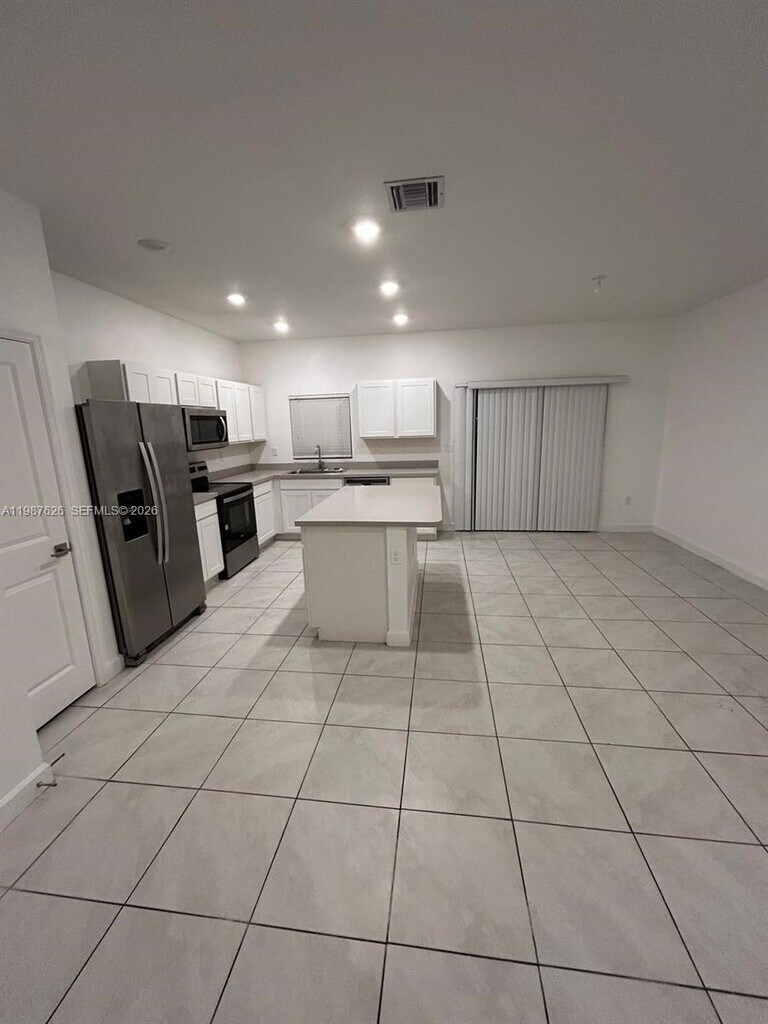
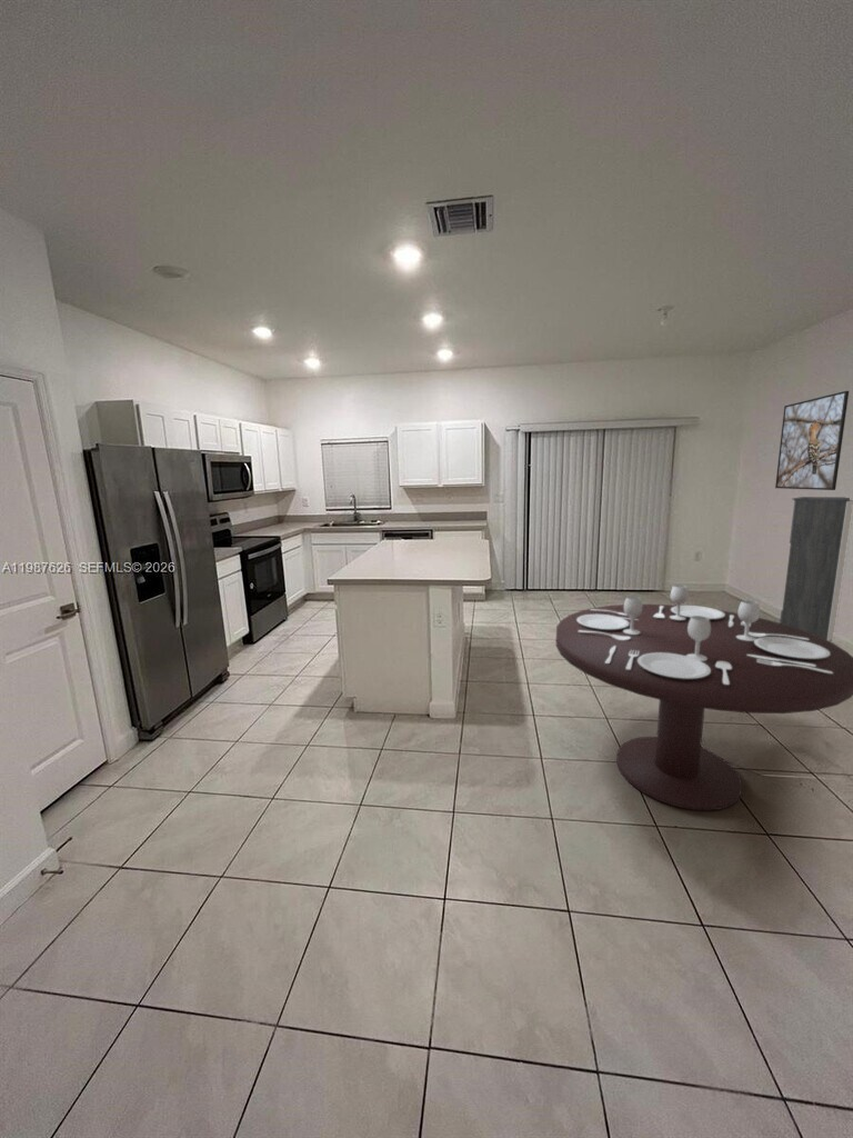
+ storage cabinet (813, 571)
+ dining table (682, 689)
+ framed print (807, 445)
